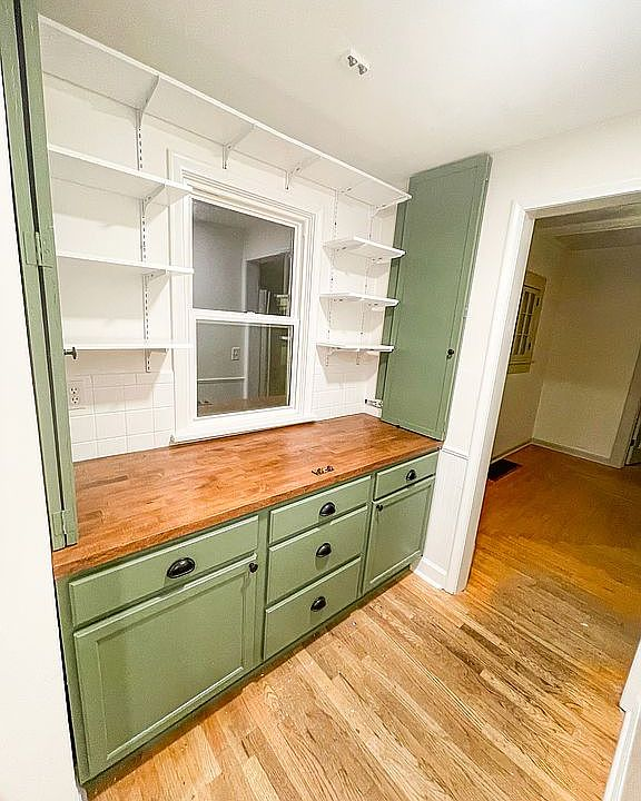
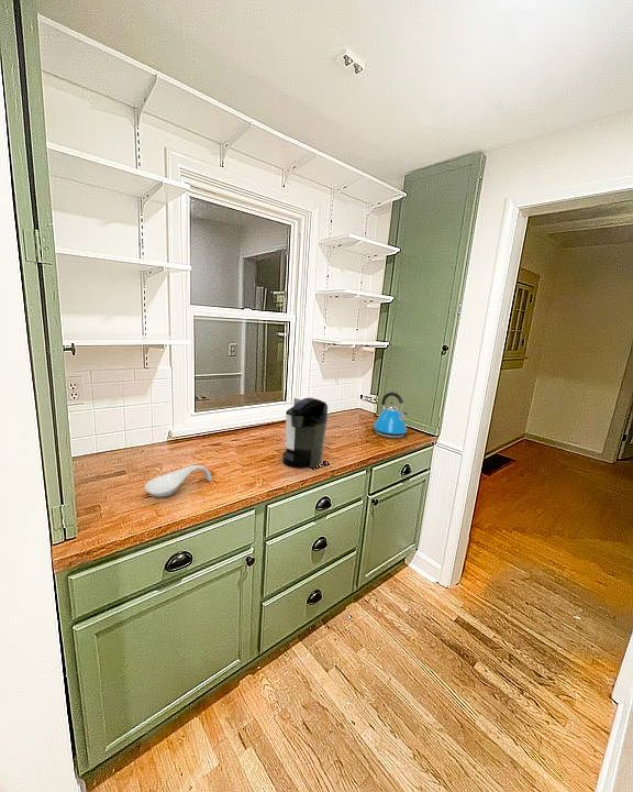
+ kettle (390, 413)
+ coffee maker (298, 426)
+ spoon rest (179, 479)
